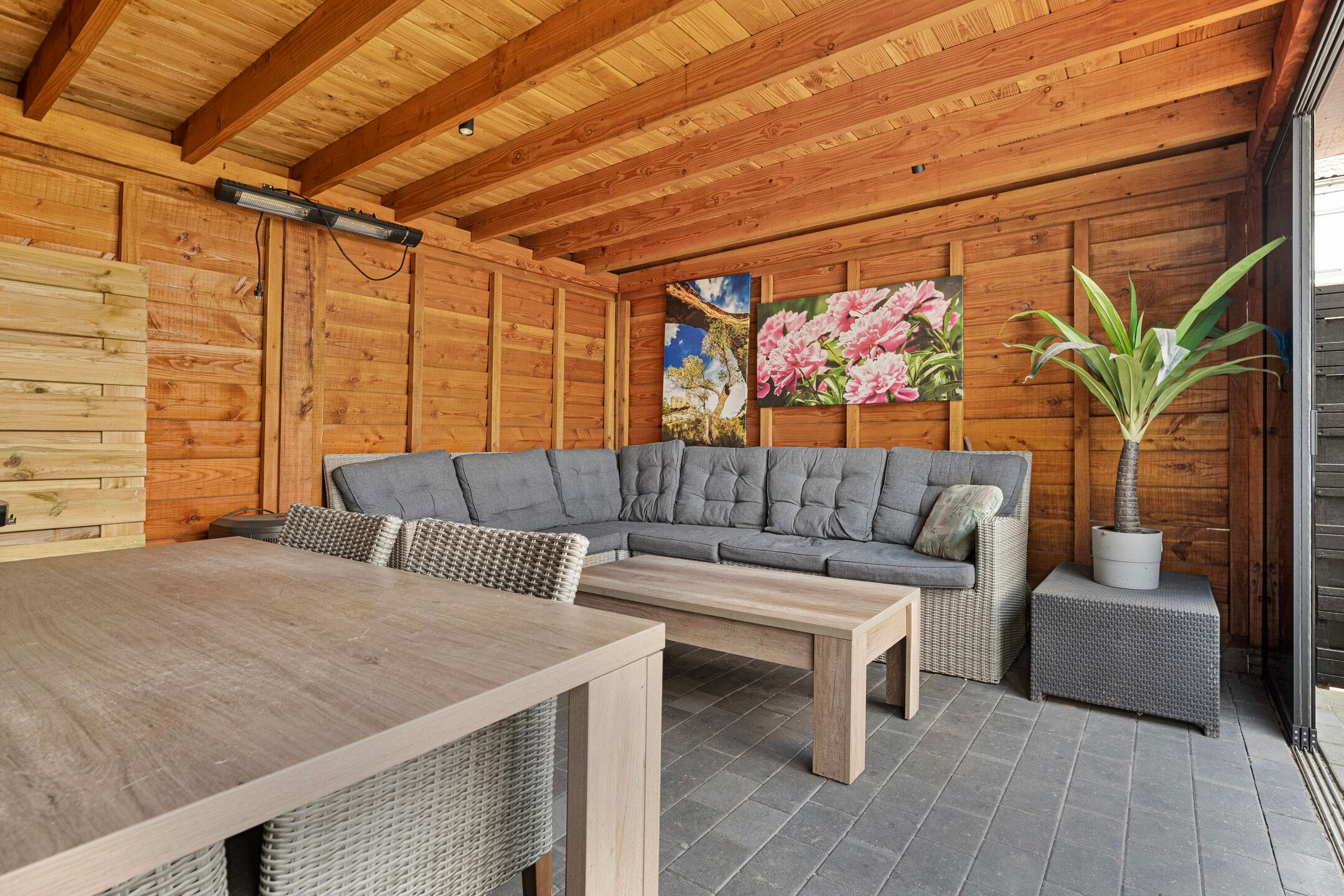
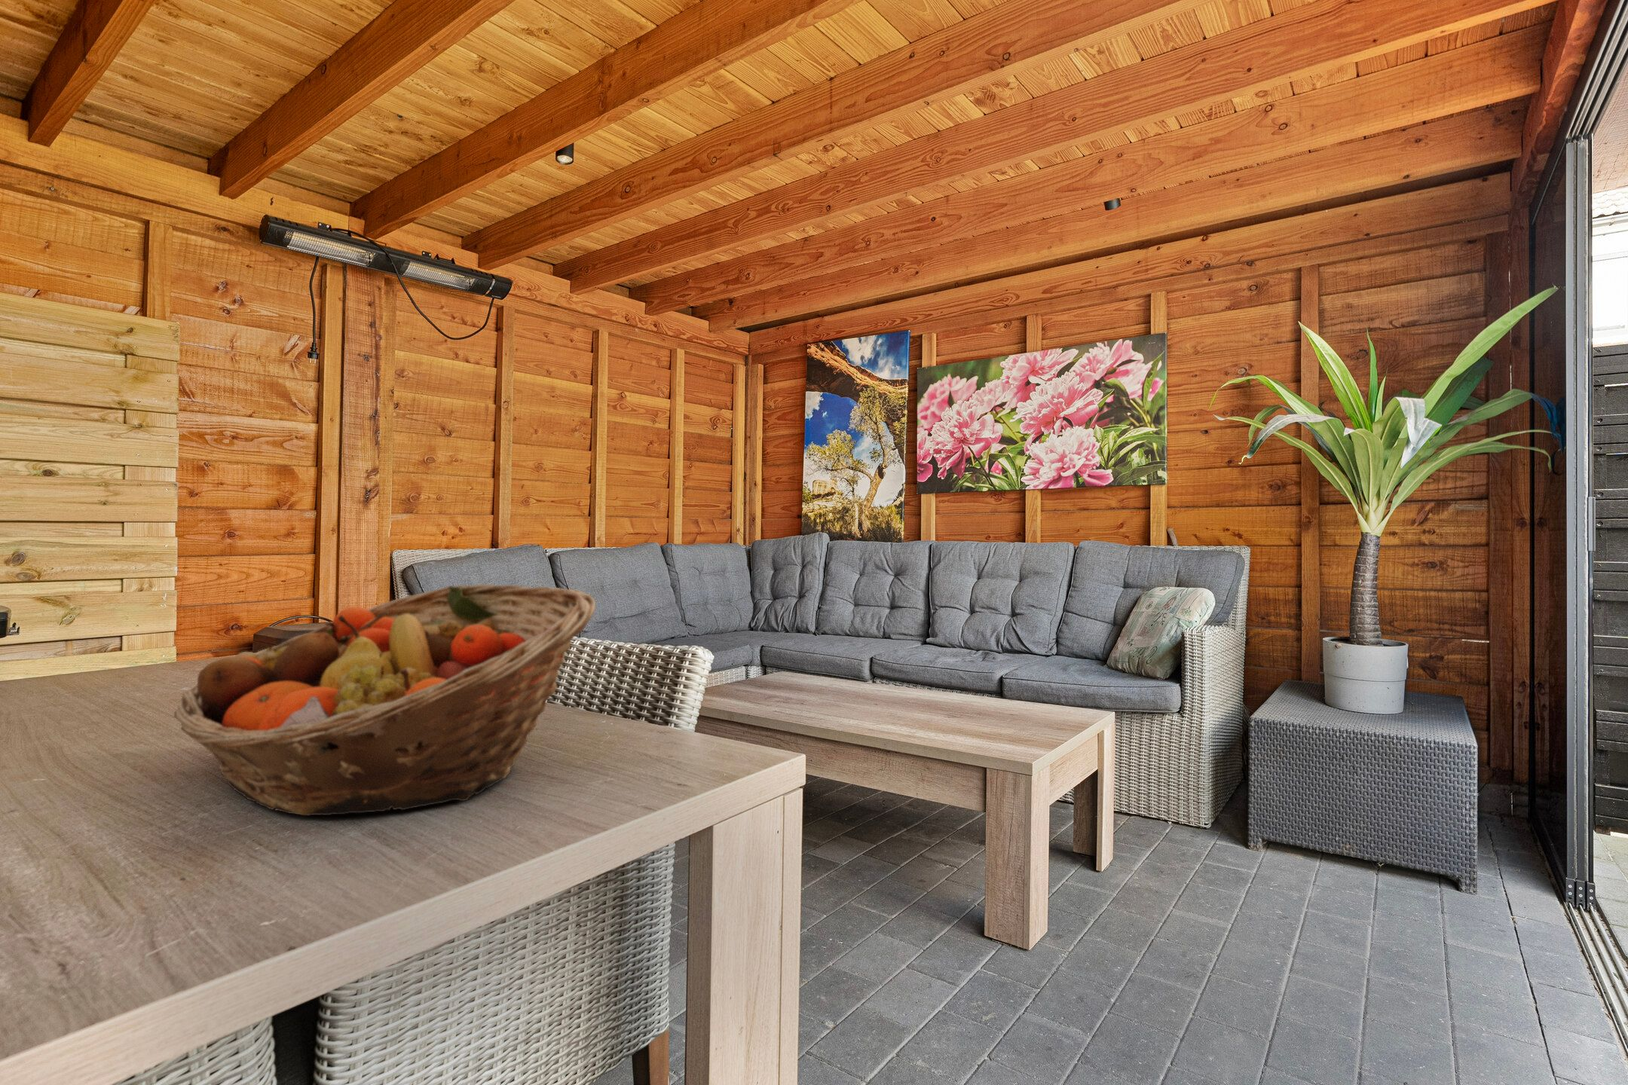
+ fruit basket (400, 679)
